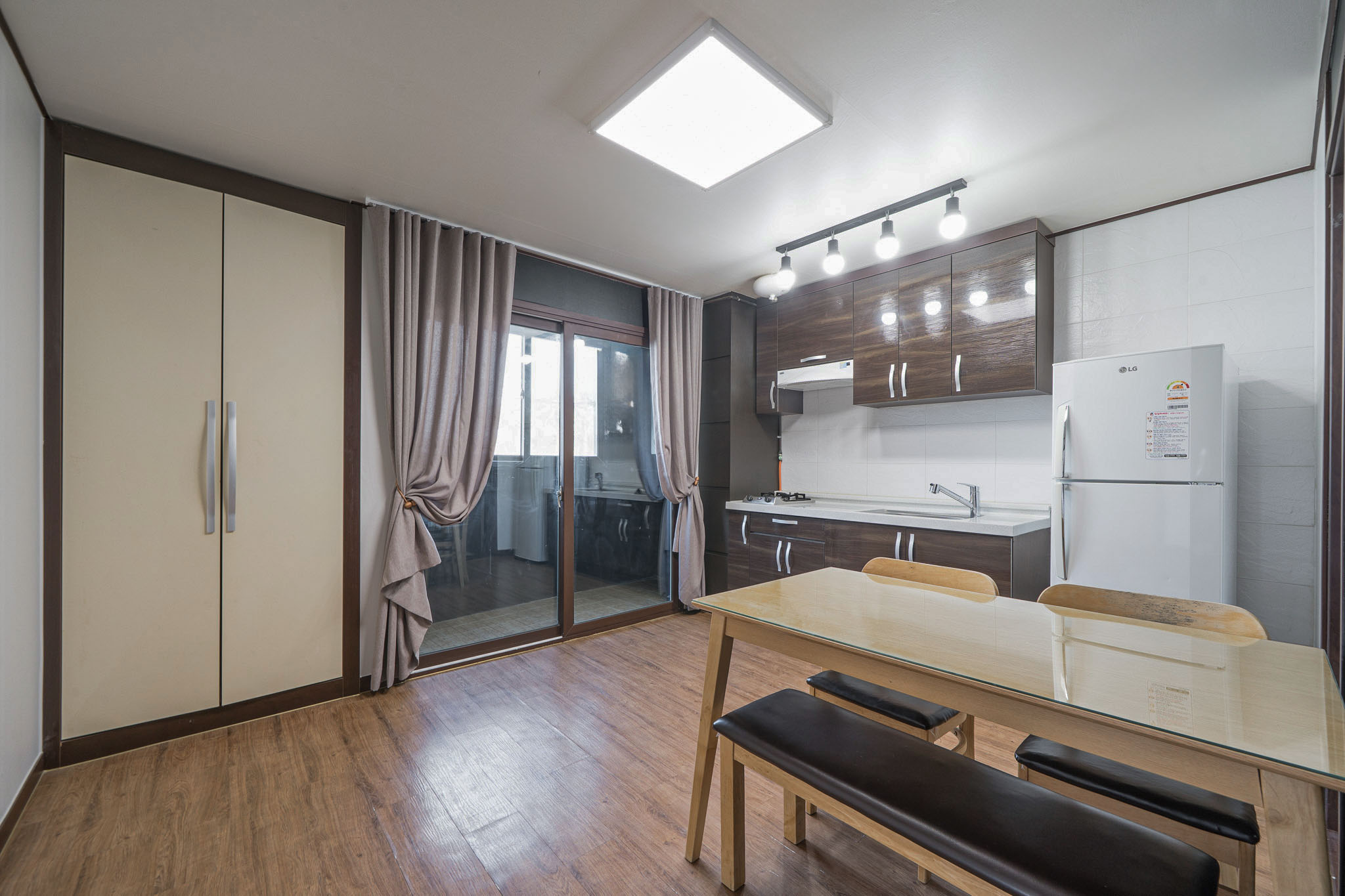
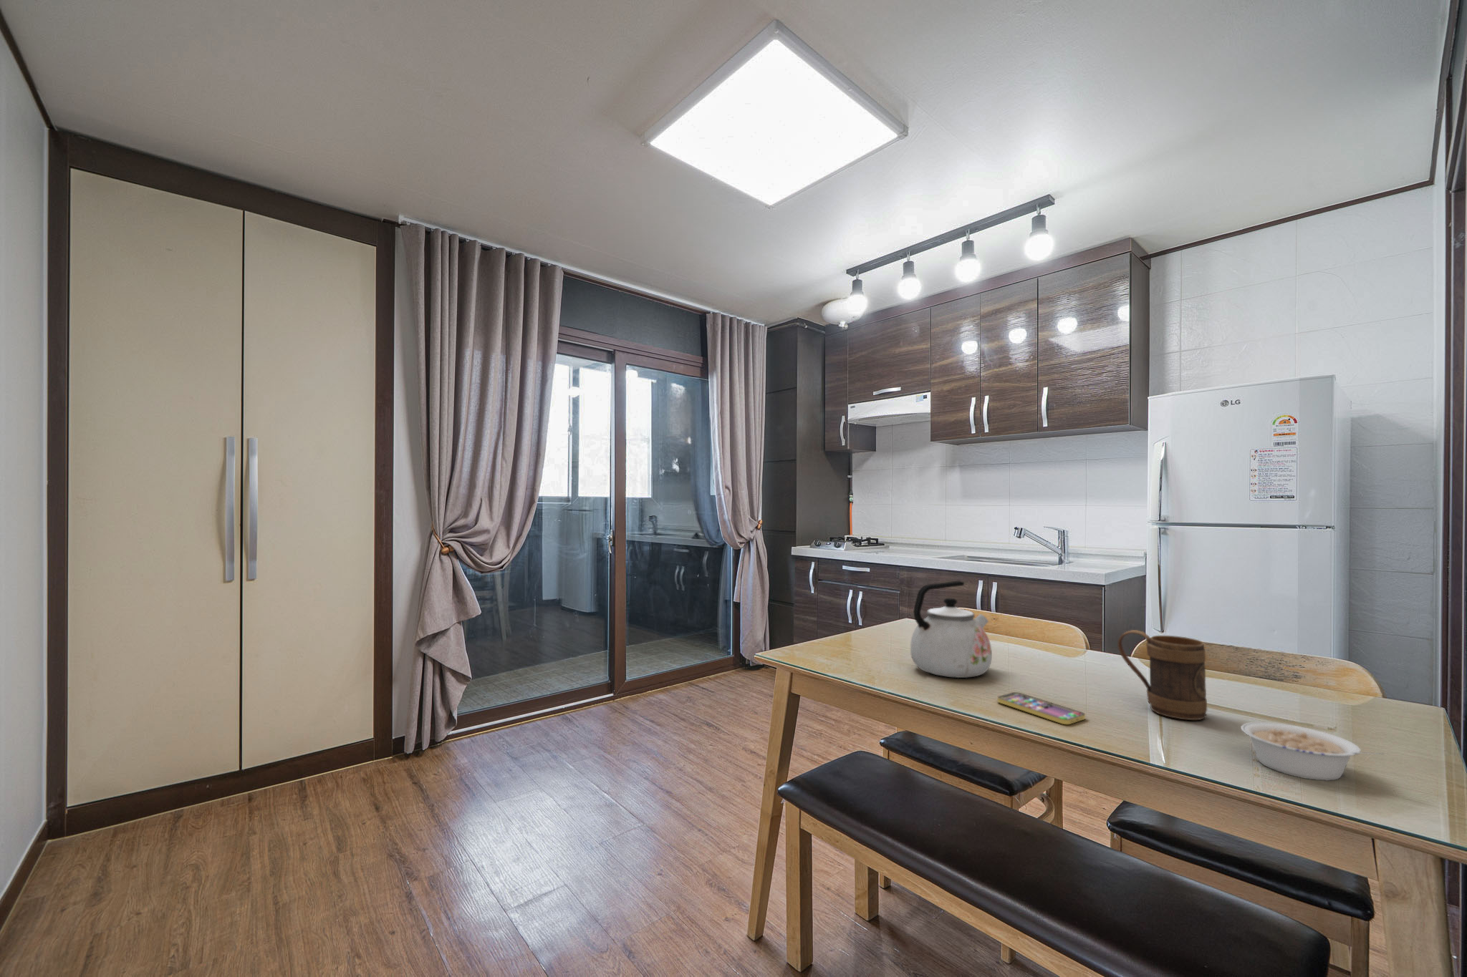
+ kettle (950, 626)
+ legume (1302, 750)
+ mug (1161, 672)
+ smartphone (1039, 708)
